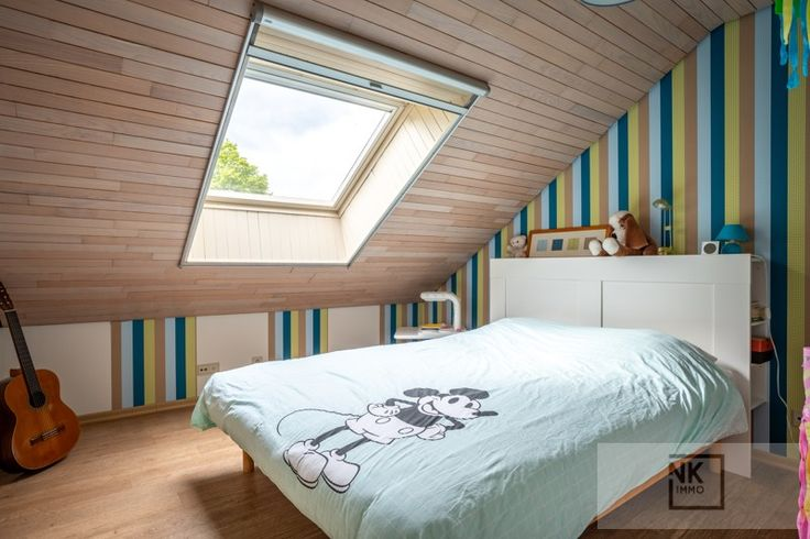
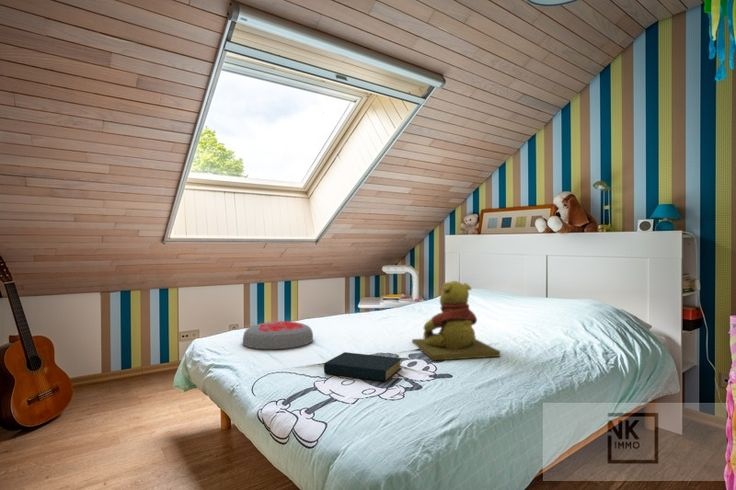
+ hardback book (363, 365)
+ cushion (278, 331)
+ teddy bear (453, 315)
